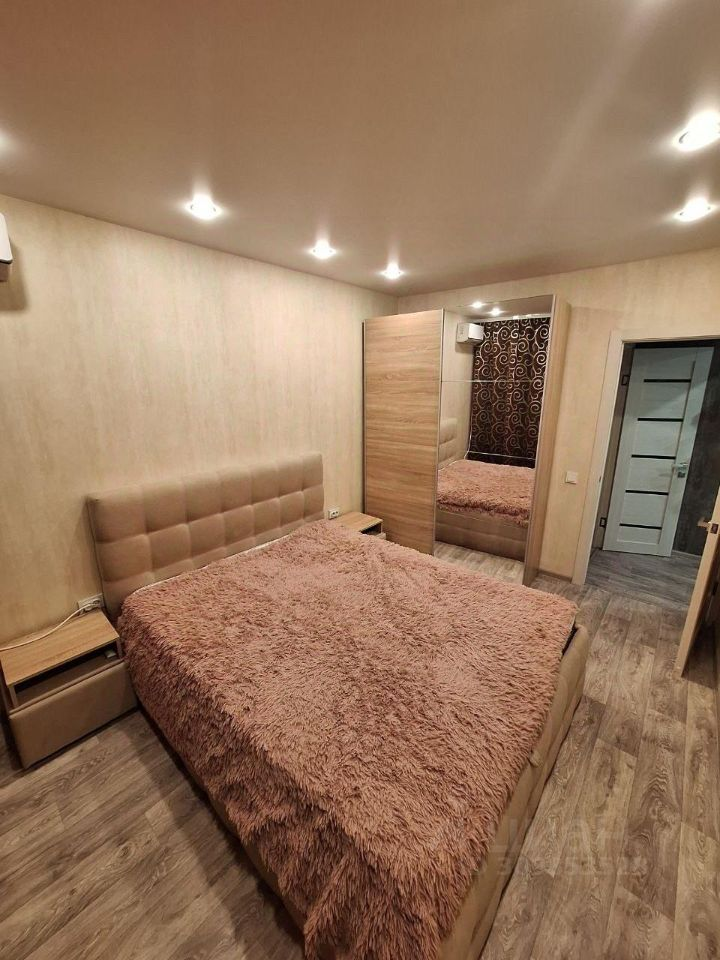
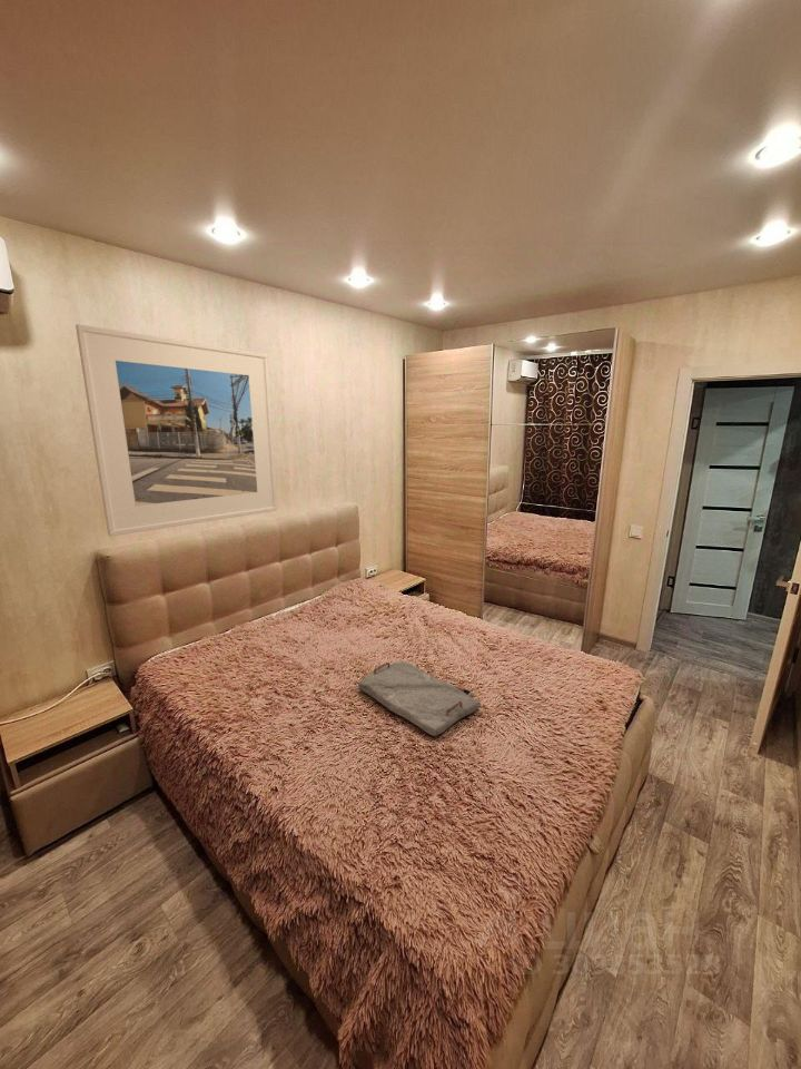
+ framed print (196, 435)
+ serving tray (421, 688)
